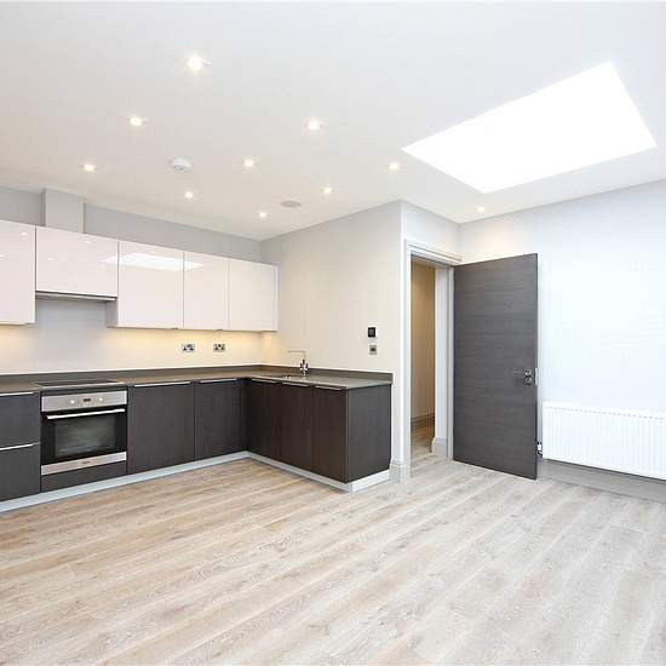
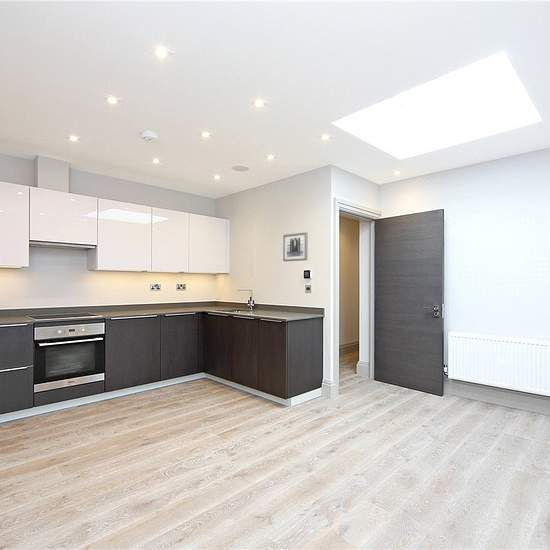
+ wall art (295, 247)
